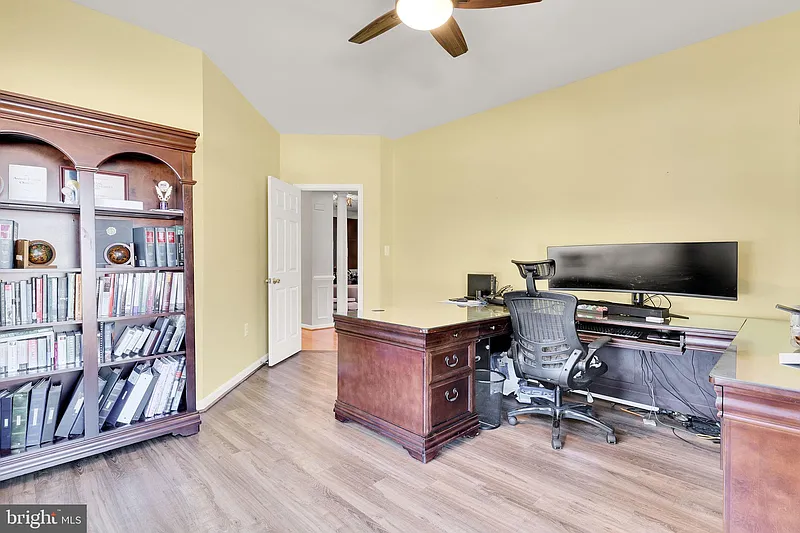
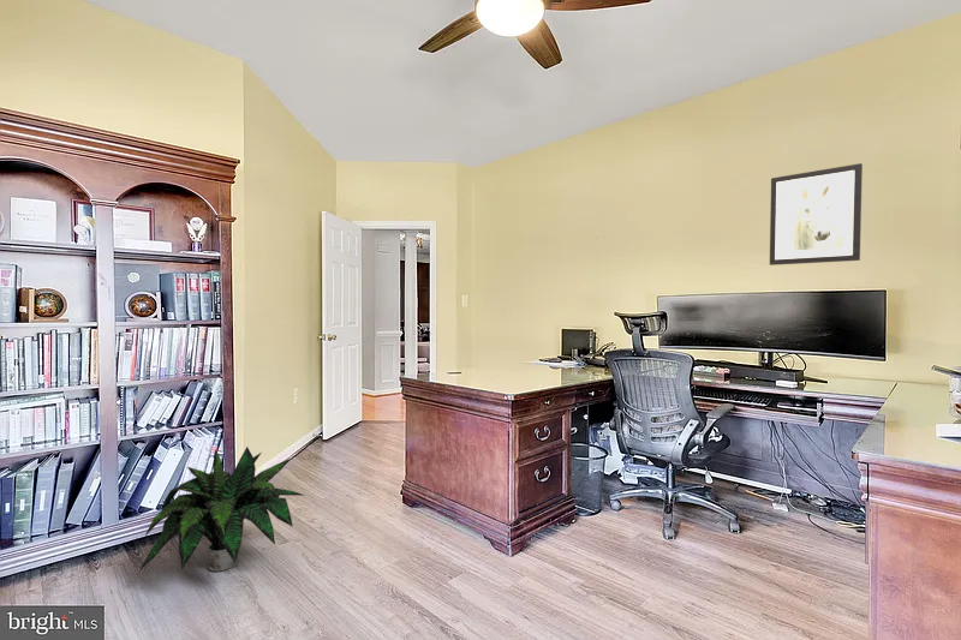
+ wall art (813, 217)
+ potted plant (227, 507)
